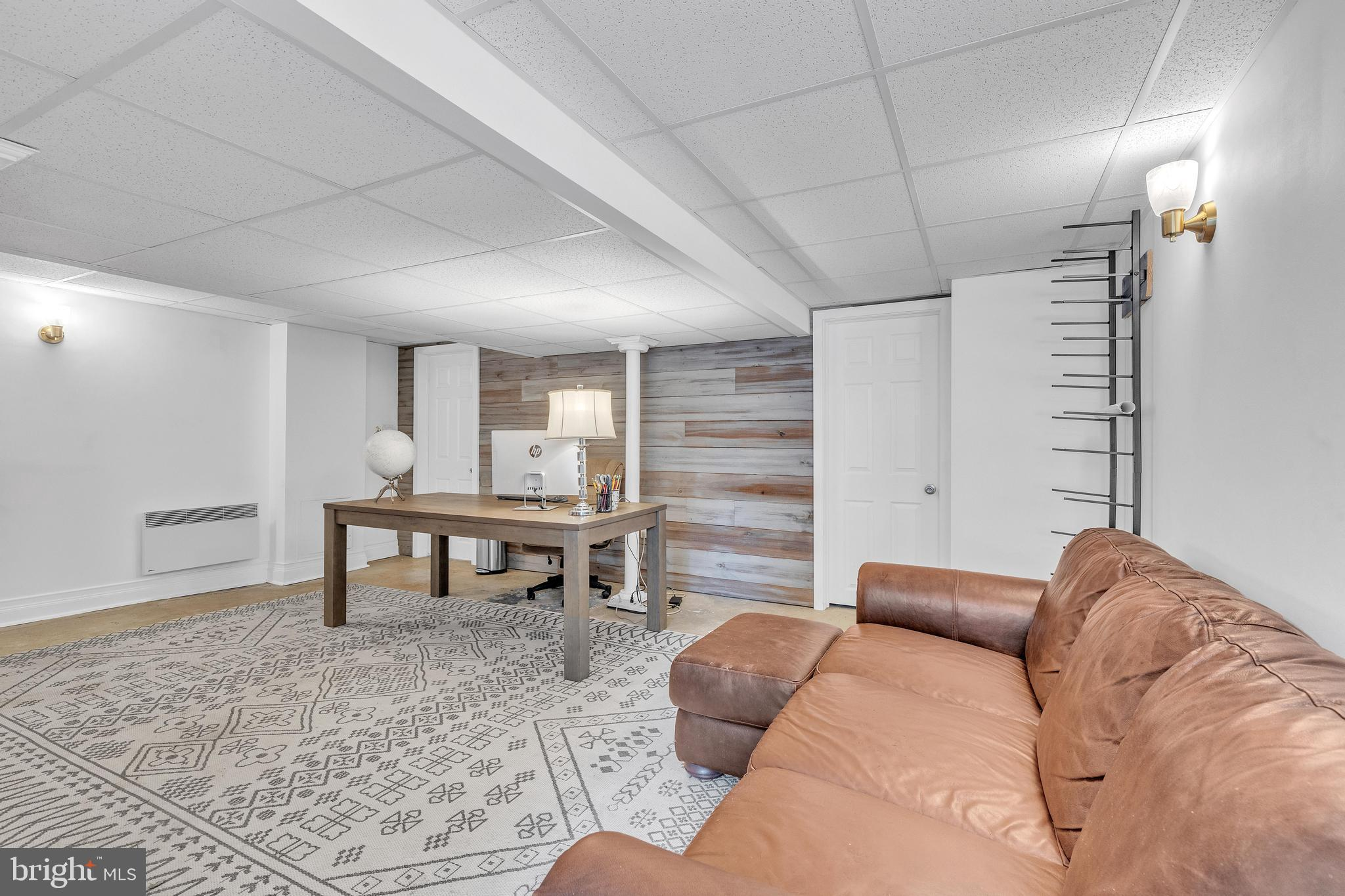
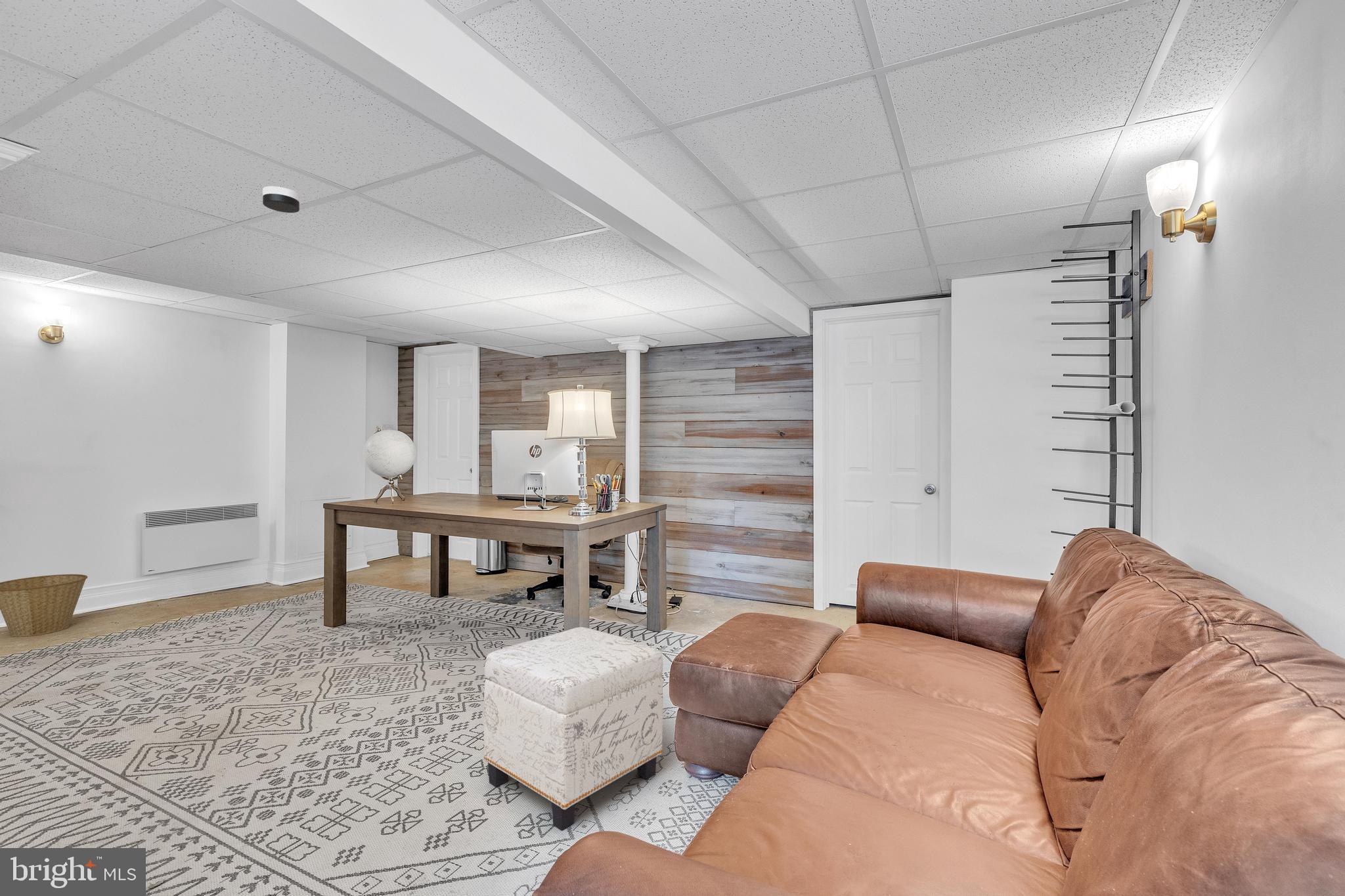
+ ottoman (574, 712)
+ basket (39, 605)
+ smoke detector (281, 200)
